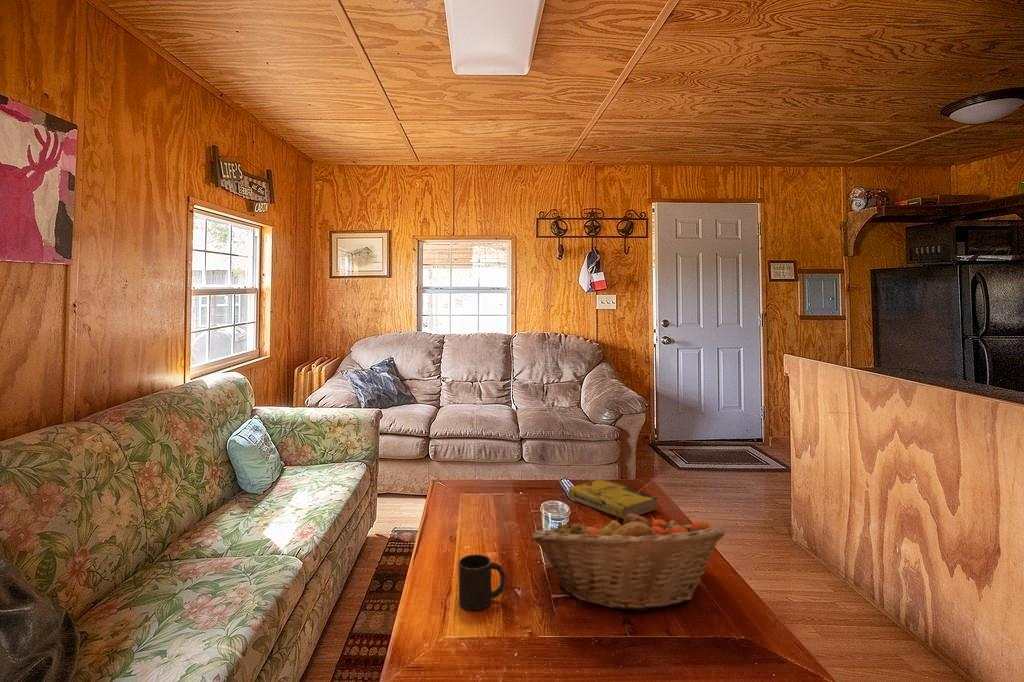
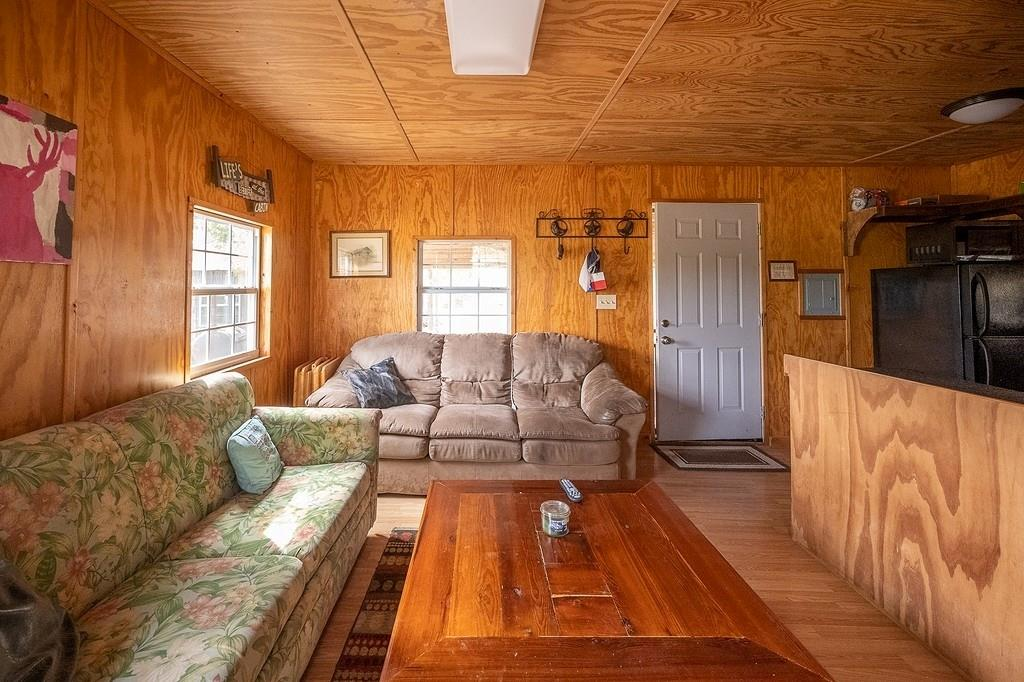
- book (611, 497)
- mug (482, 580)
- fruit basket (626, 547)
